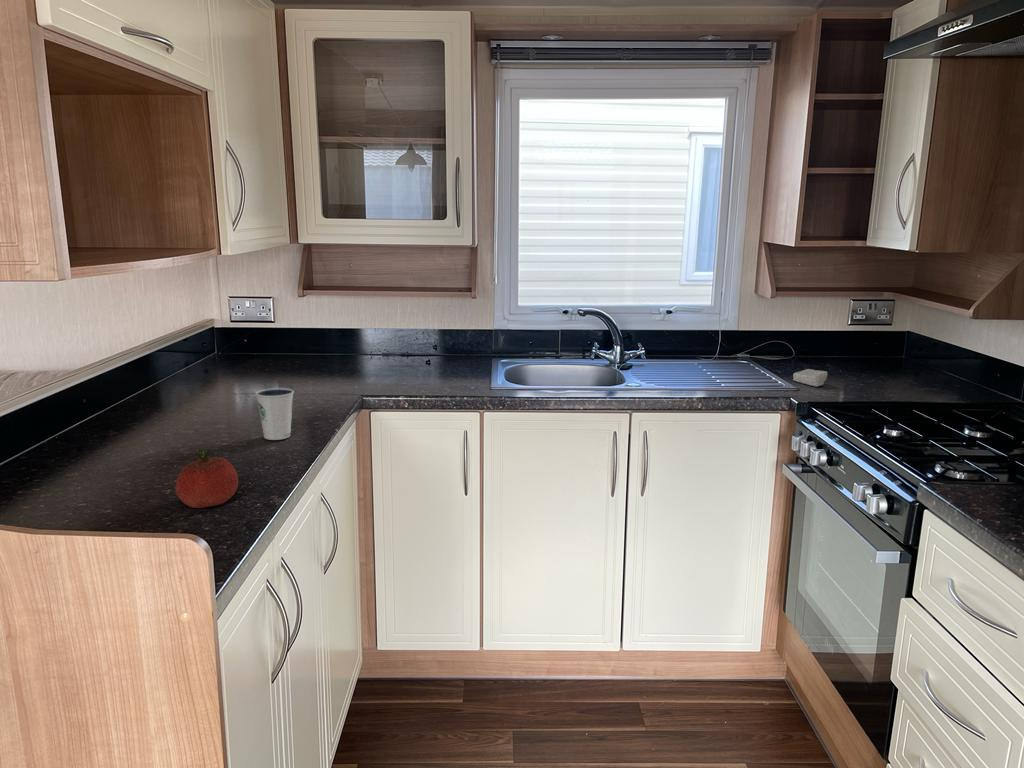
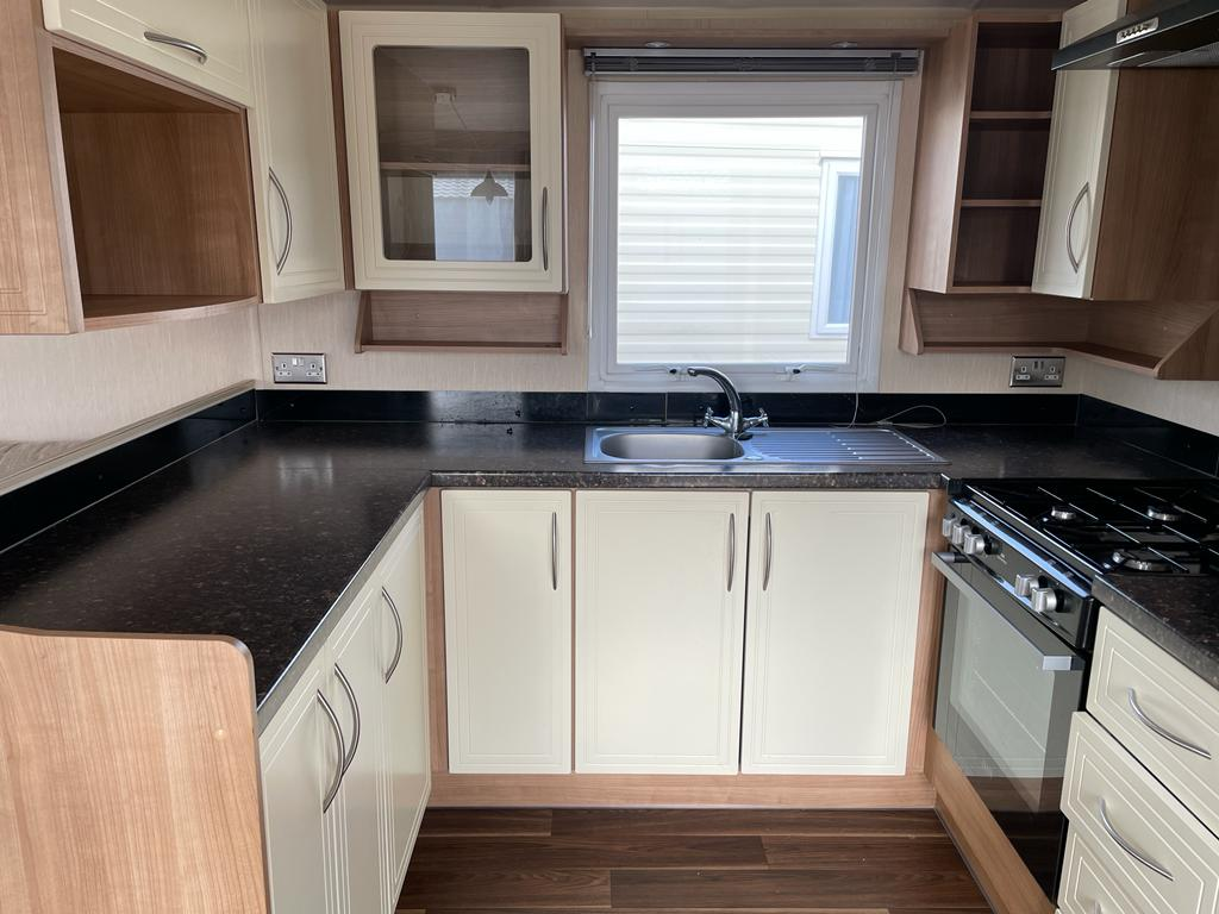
- fruit (206, 474)
- dixie cup (276, 414)
- soap bar (810, 376)
